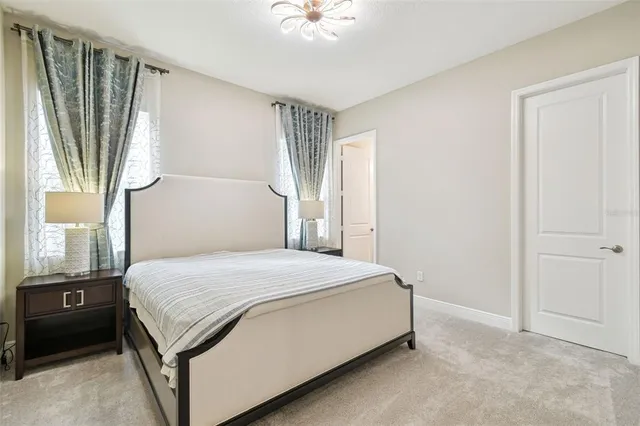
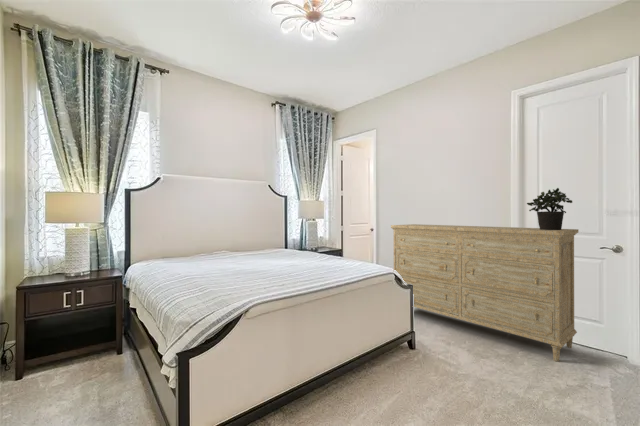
+ dresser (470, 277)
+ potted plant (552, 208)
